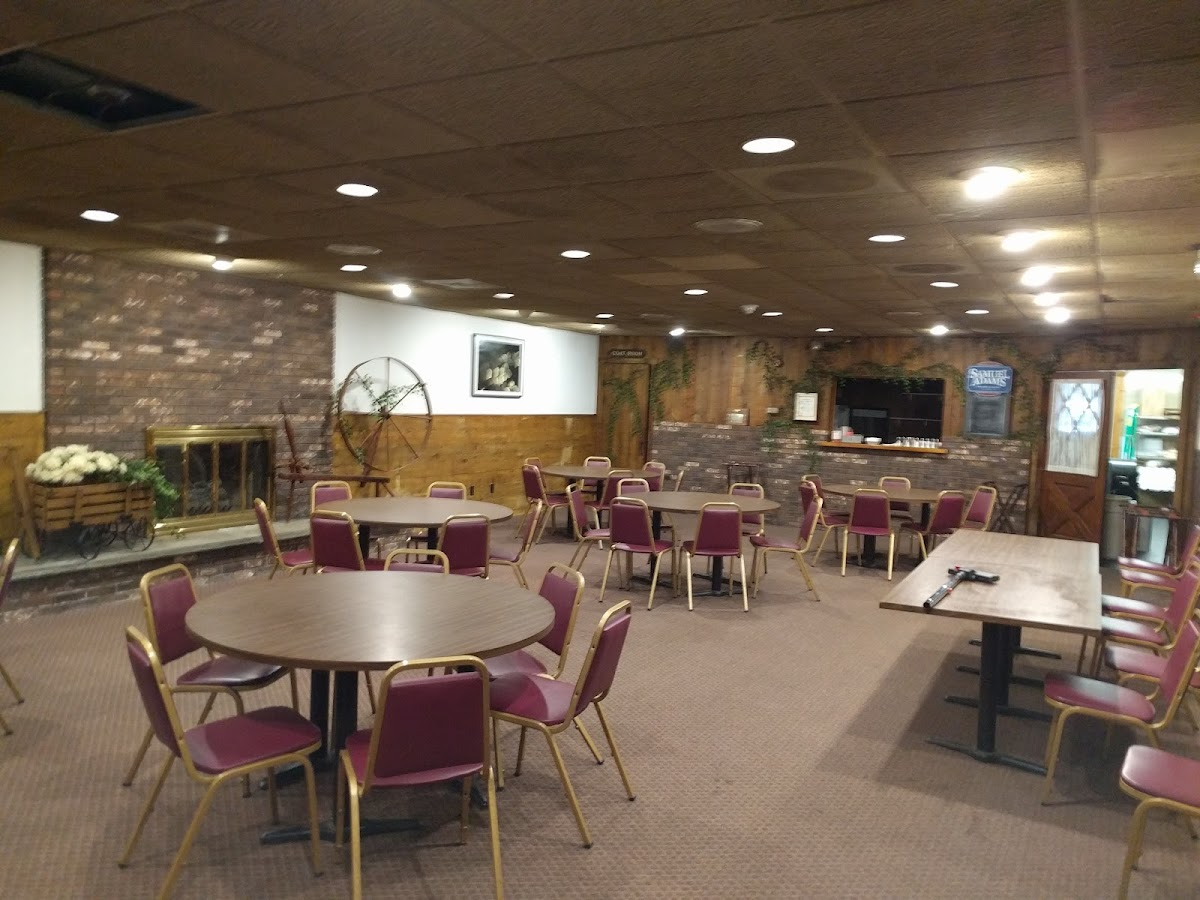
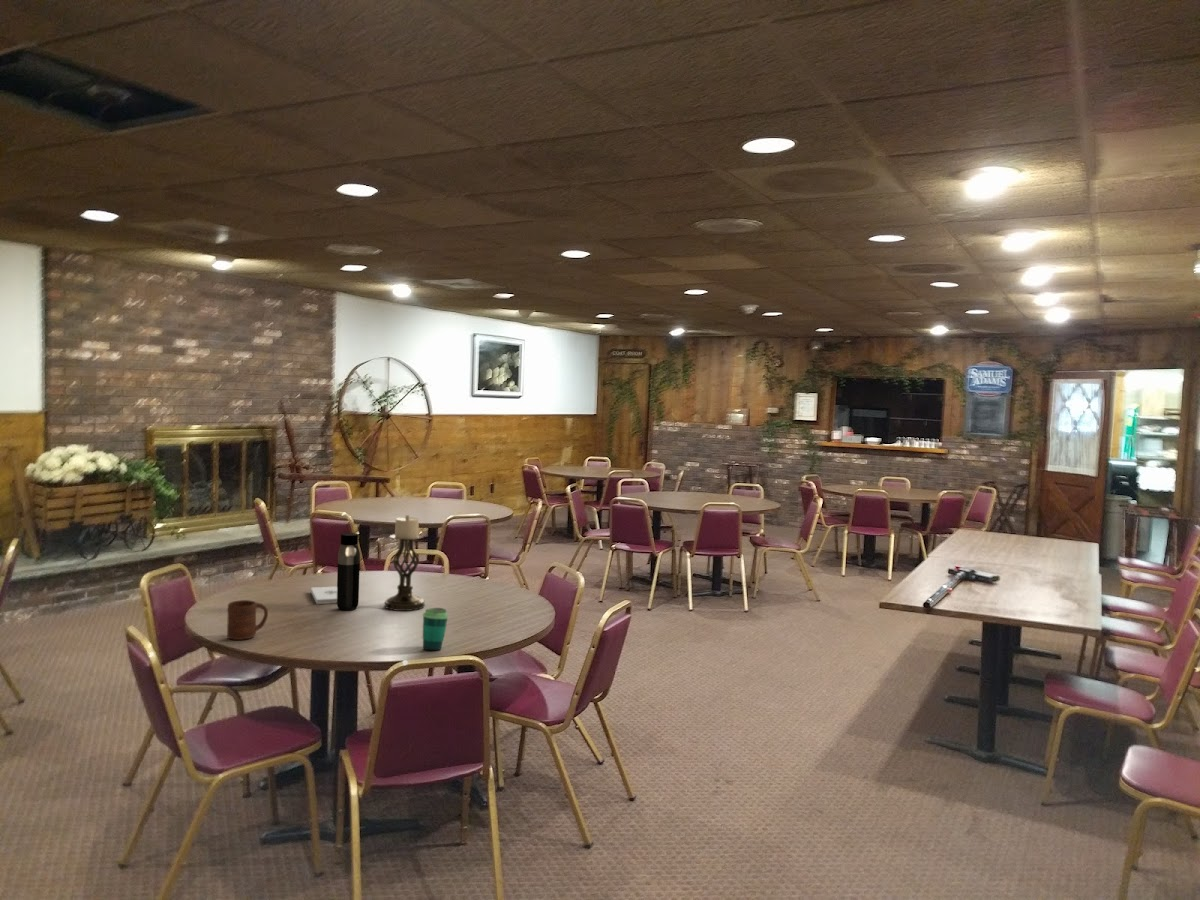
+ notepad (330, 594)
+ candle holder (405, 560)
+ cup (435, 628)
+ cup (245, 619)
+ water bottle (348, 571)
